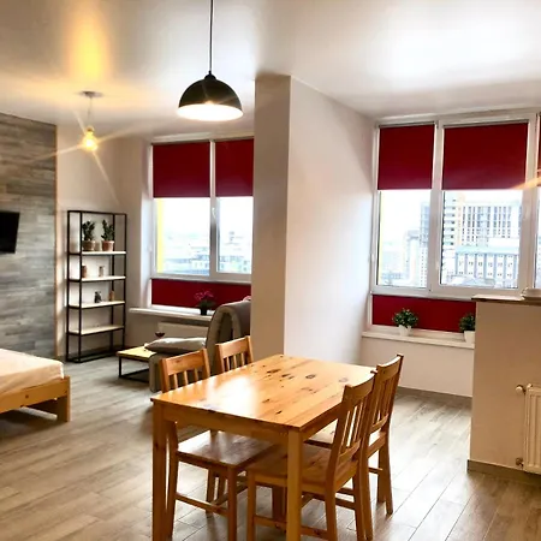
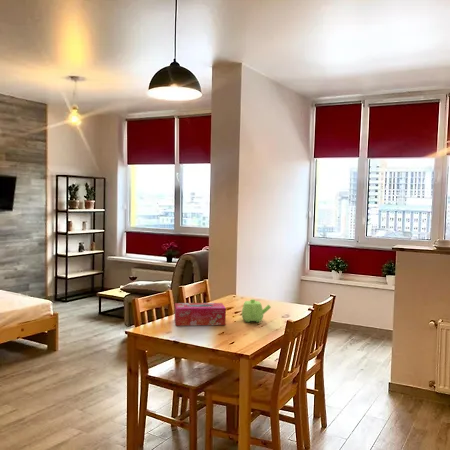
+ tissue box (199, 313)
+ teapot (256, 310)
